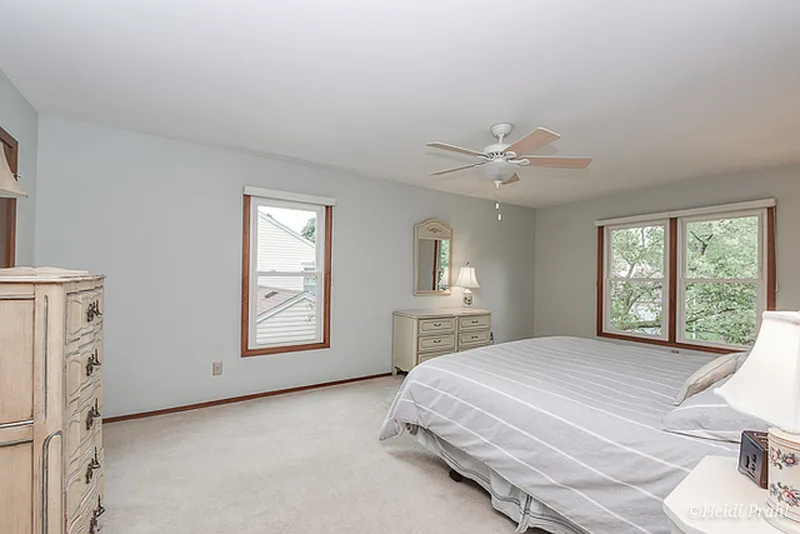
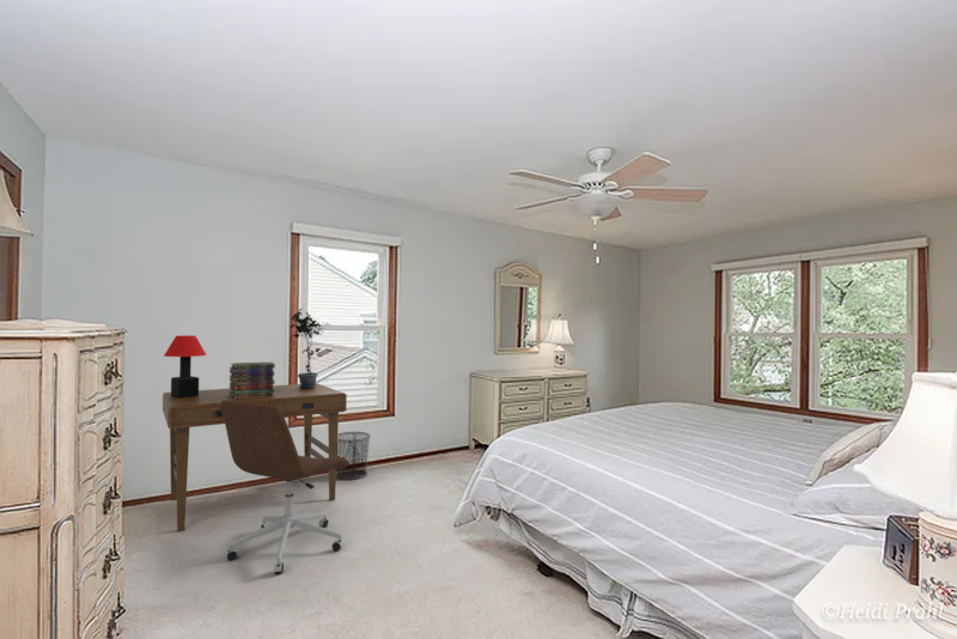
+ office chair (287, 470)
+ desk (224, 422)
+ table lamp (184, 365)
+ book stack (251, 379)
+ potted plant (306, 347)
+ waste bin (352, 455)
